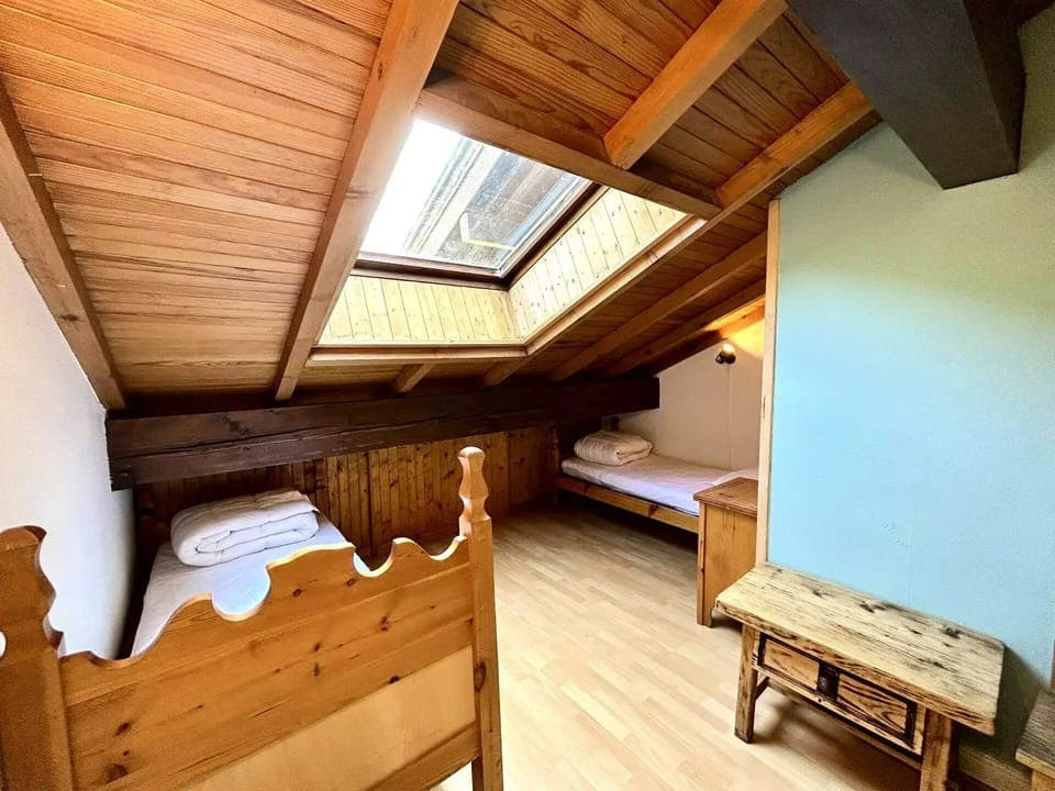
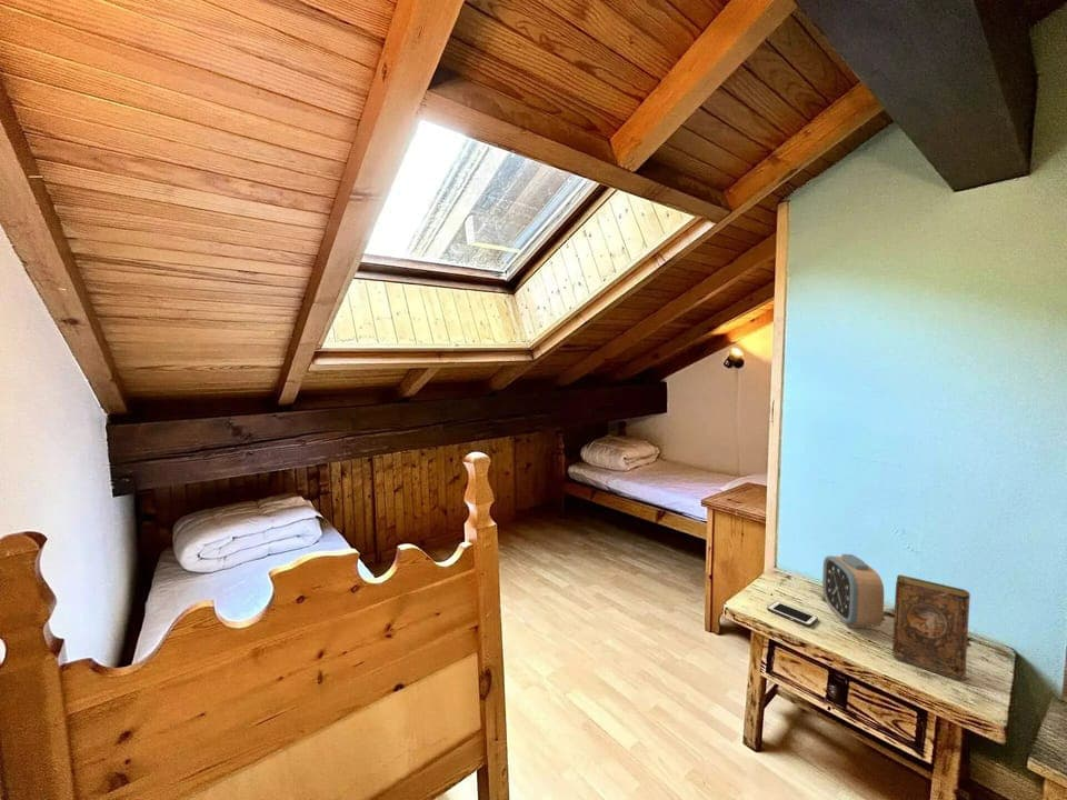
+ cell phone (791, 613)
+ alarm clock (850, 589)
+ book (929, 626)
